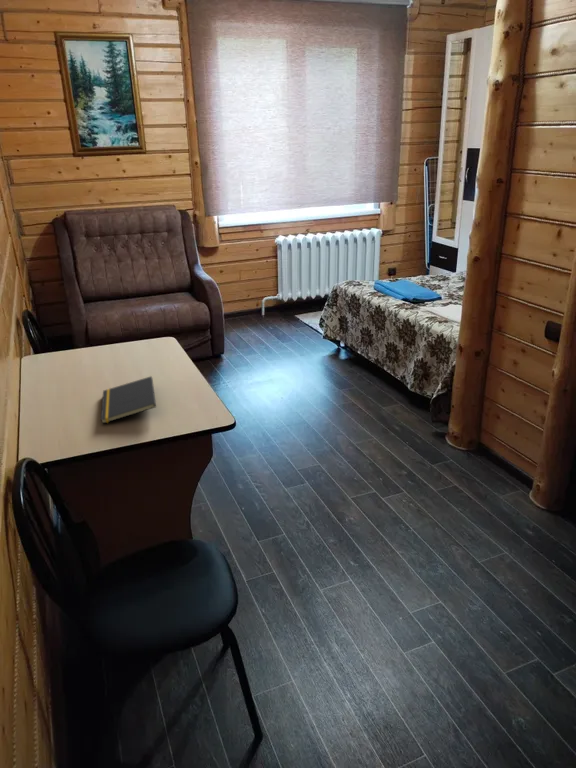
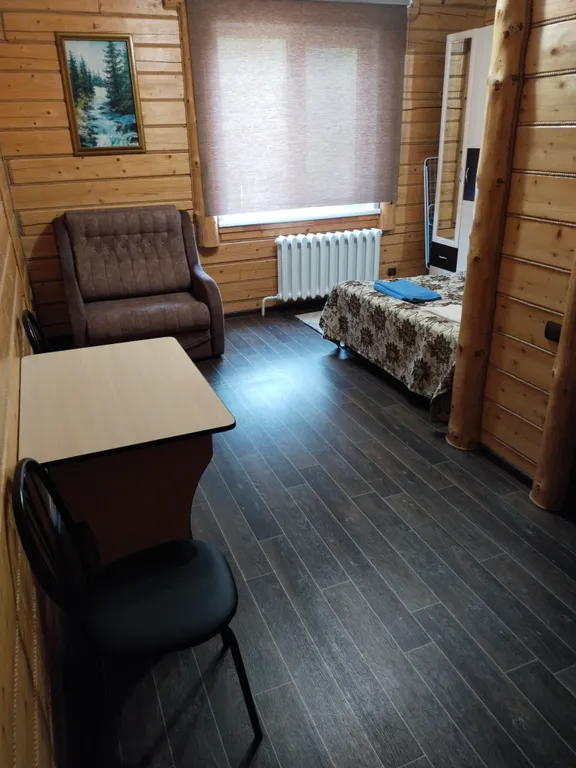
- notepad (128, 398)
